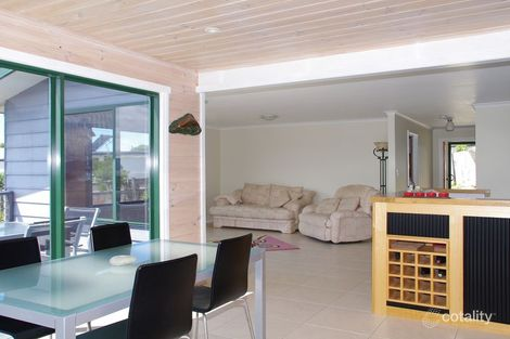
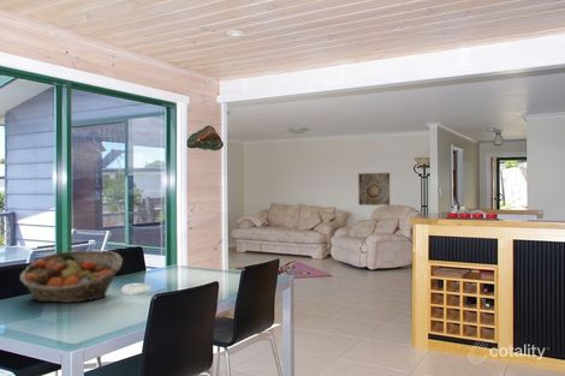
+ wall art (374, 189)
+ fruit basket (72, 275)
